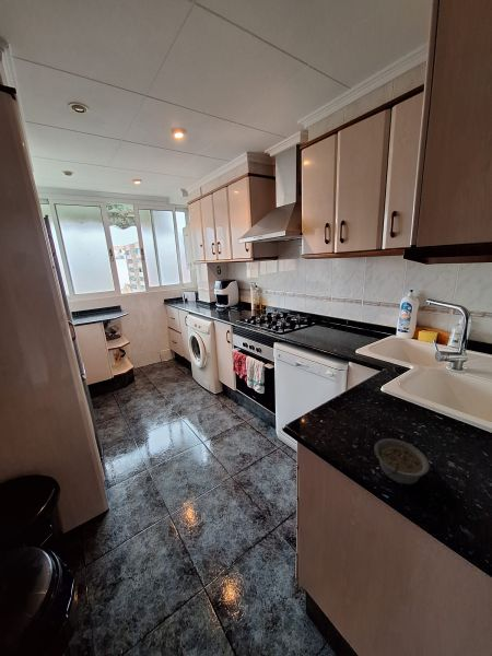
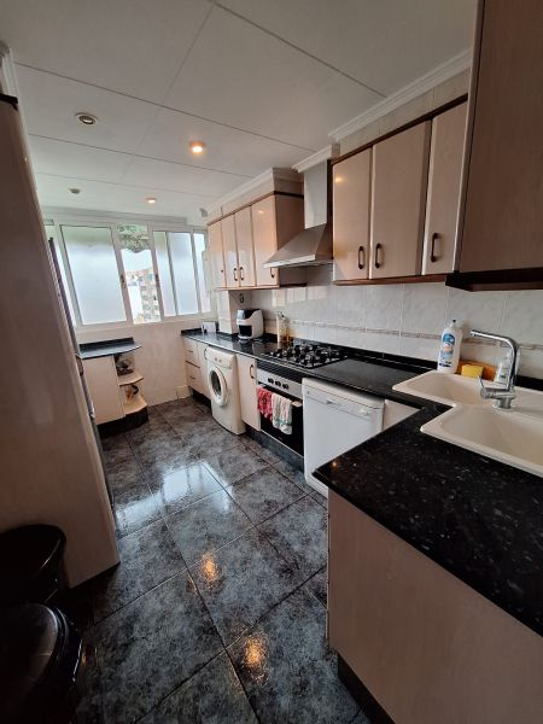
- legume (400, 462)
